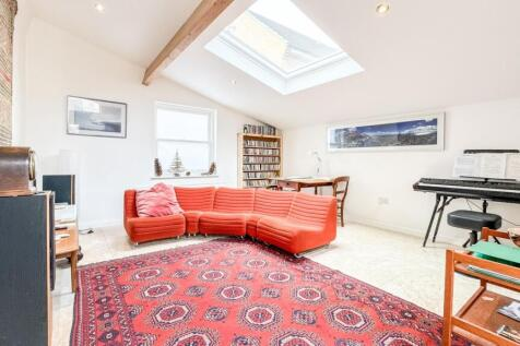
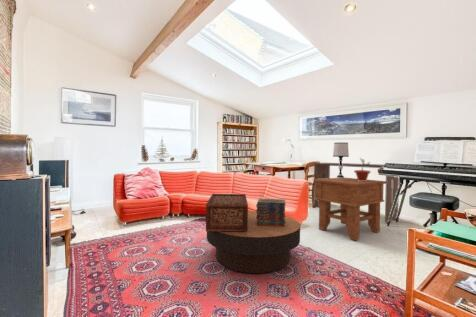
+ console table (353, 166)
+ book stack (271, 211)
+ decorative box (227, 210)
+ coffee table (252, 238)
+ table lamp (340, 160)
+ side table (348, 205)
+ potted plant (362, 168)
